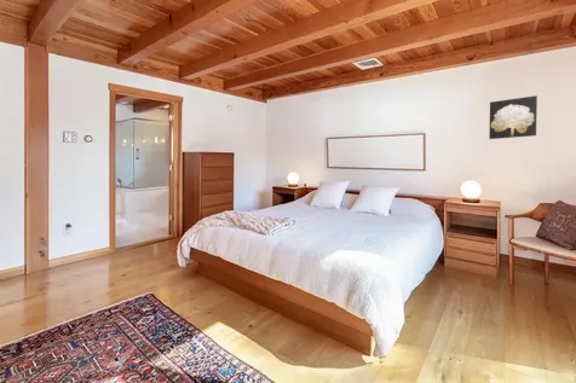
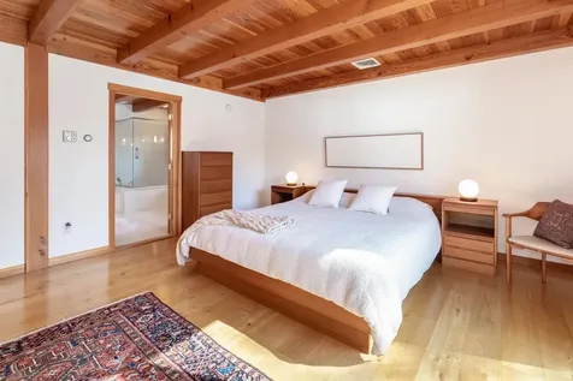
- wall art (512, 118)
